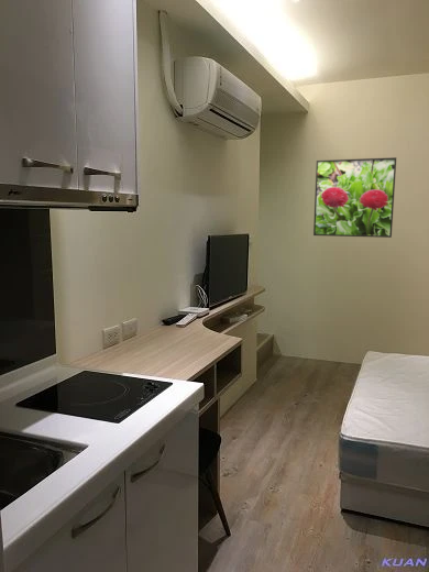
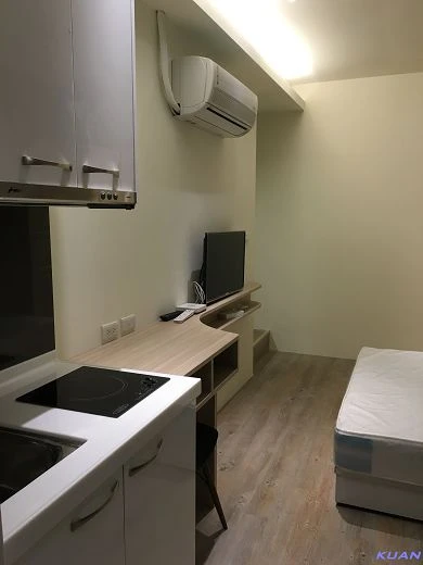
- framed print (353, 198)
